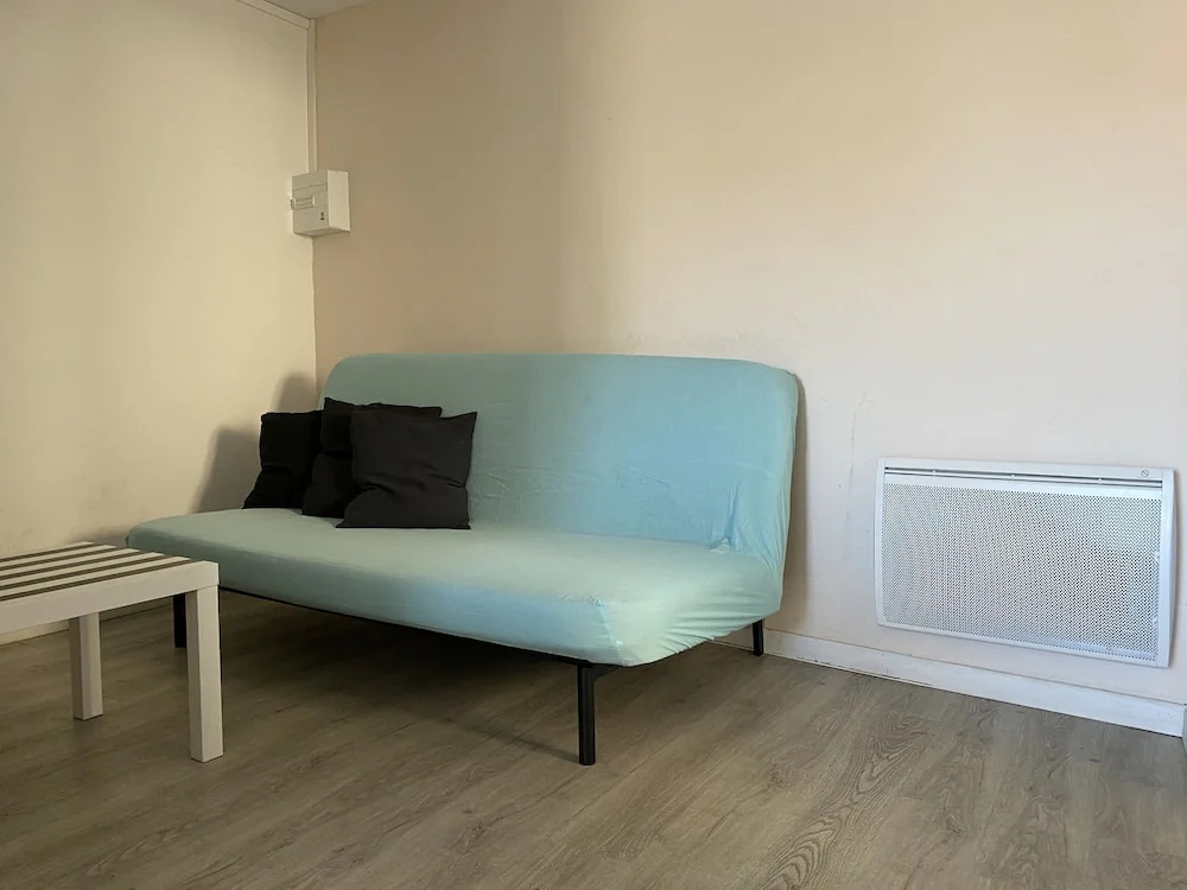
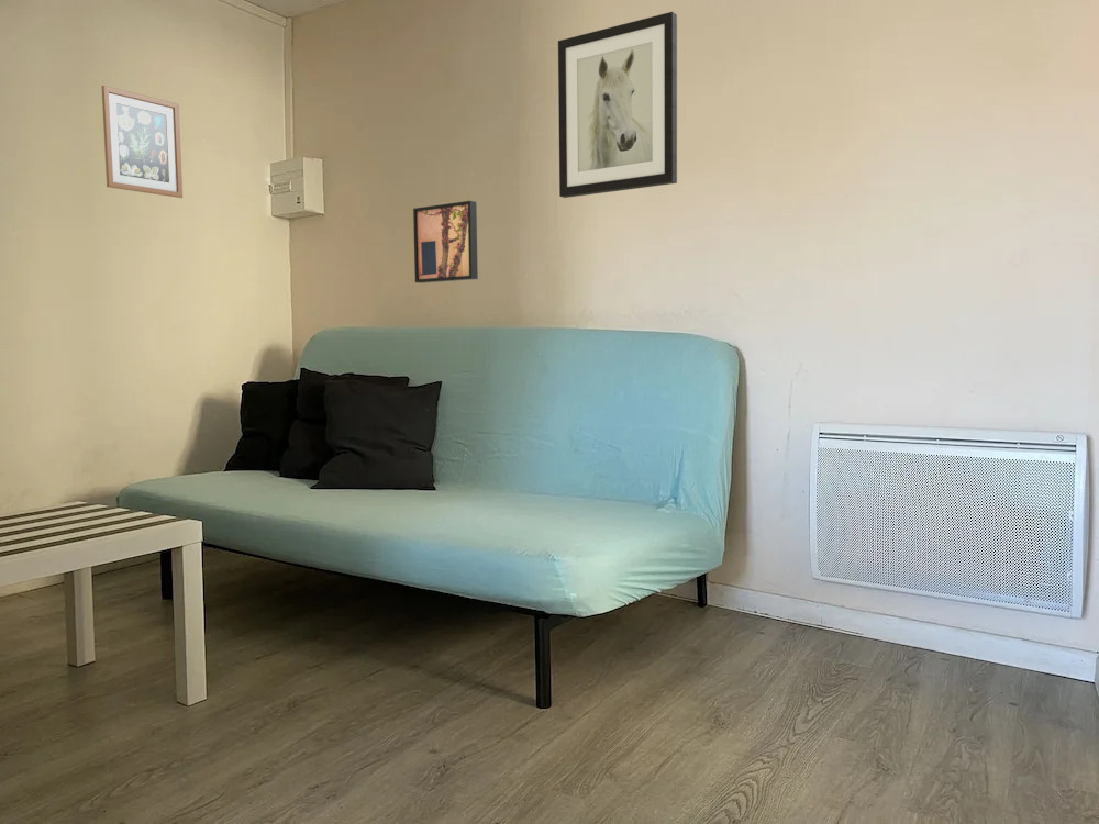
+ wall art (615, 109)
+ wall art (143, 144)
+ wall art (444, 243)
